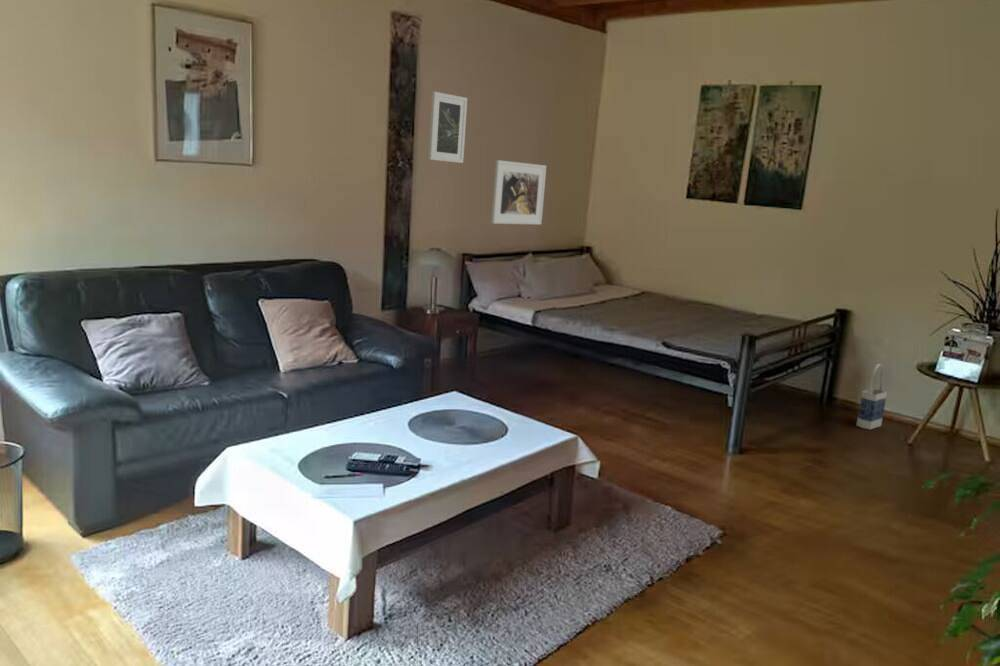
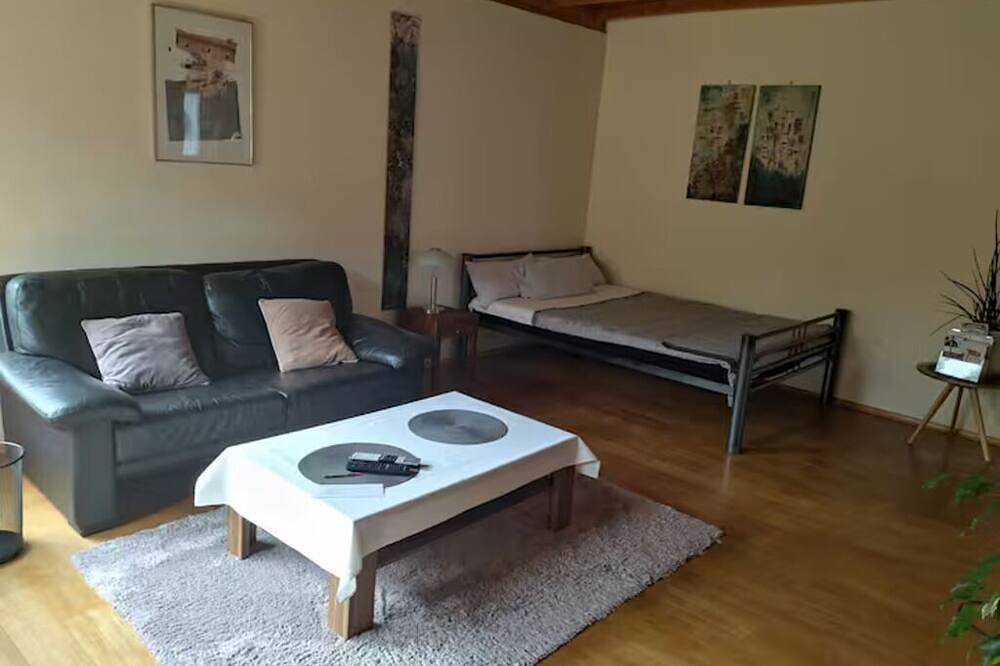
- bag (874, 395)
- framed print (448, 128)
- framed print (519, 193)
